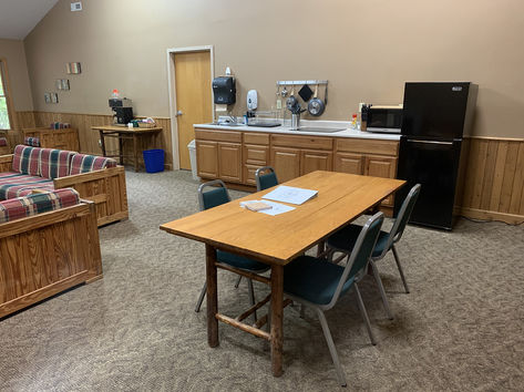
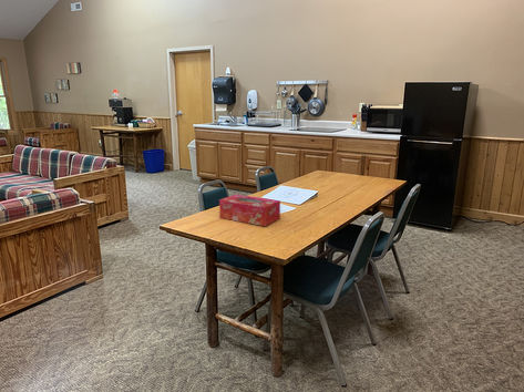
+ tissue box (249, 209)
